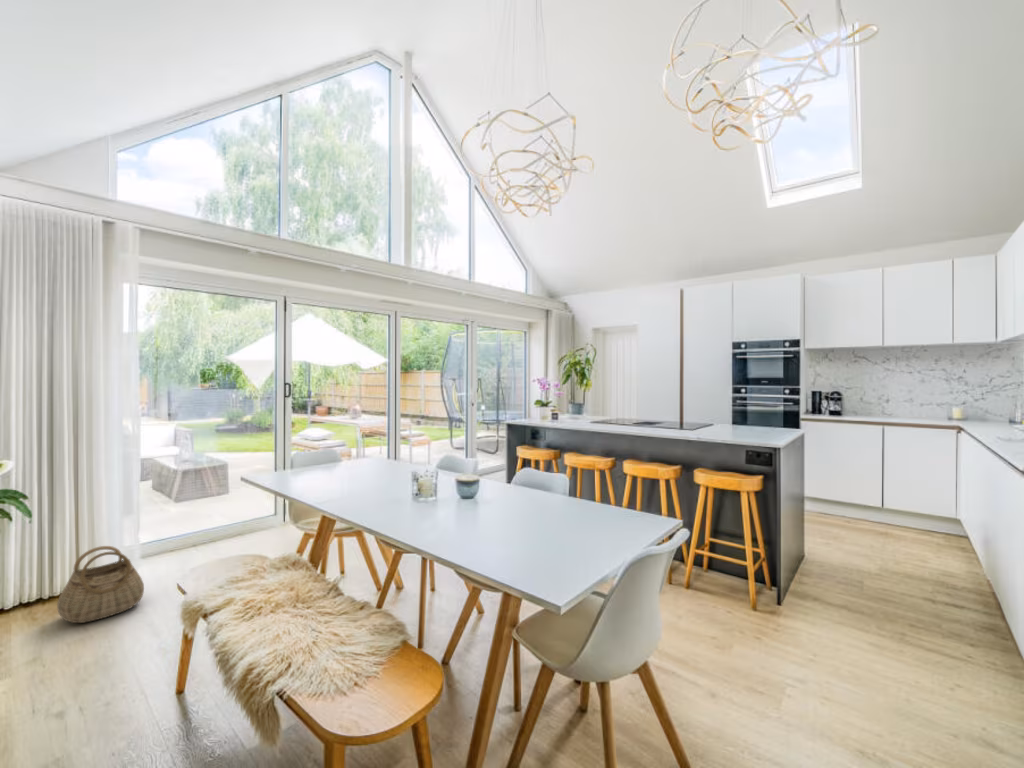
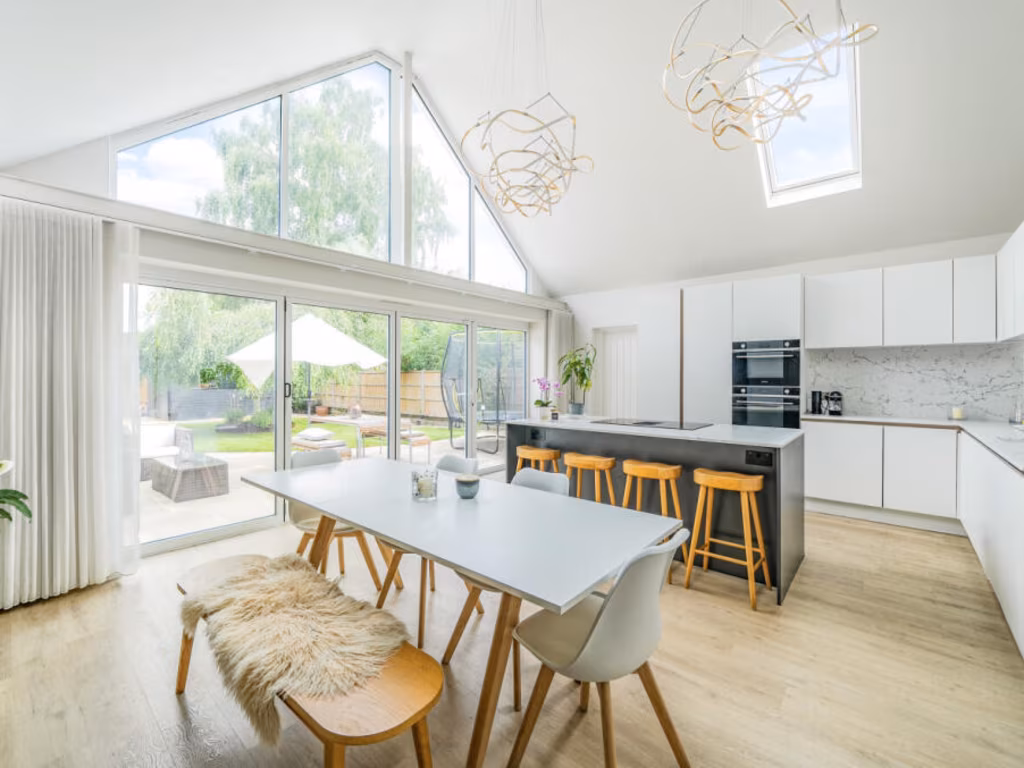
- basket (102, 580)
